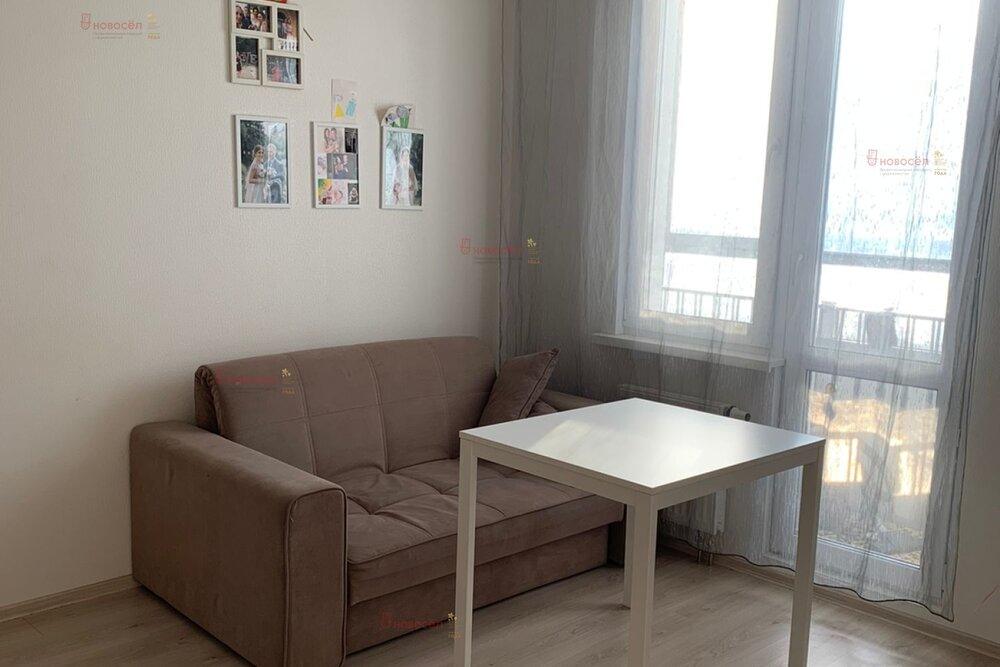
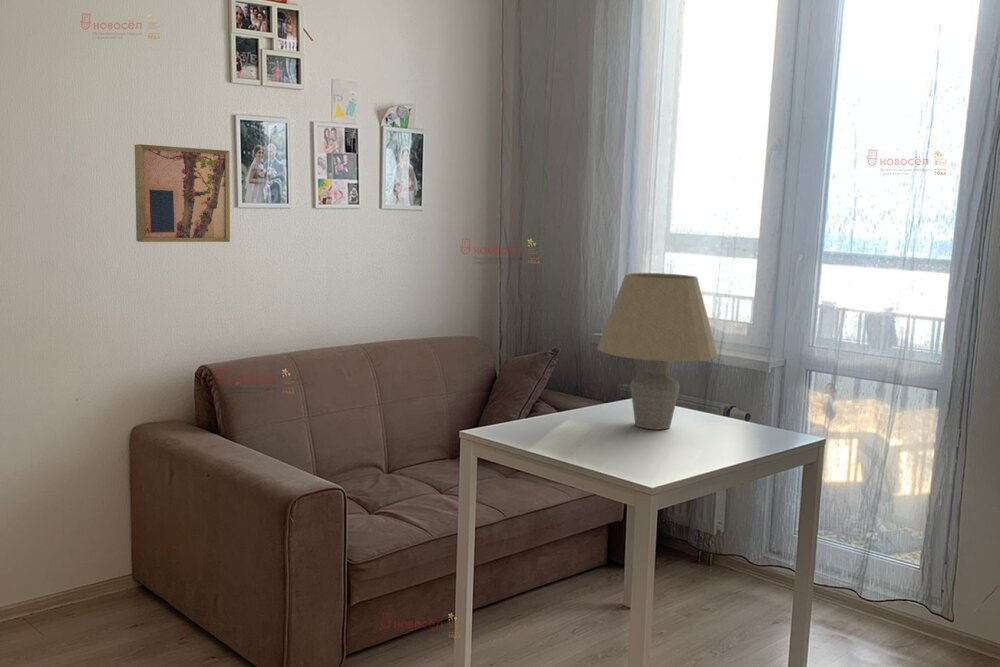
+ wall art (184, 195)
+ table lamp (656, 351)
